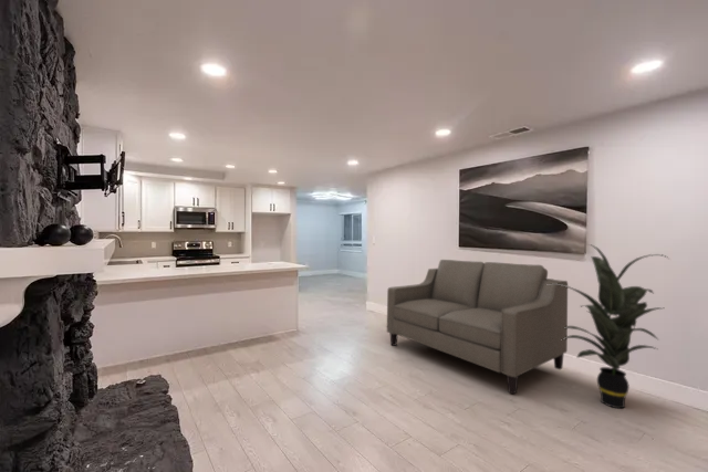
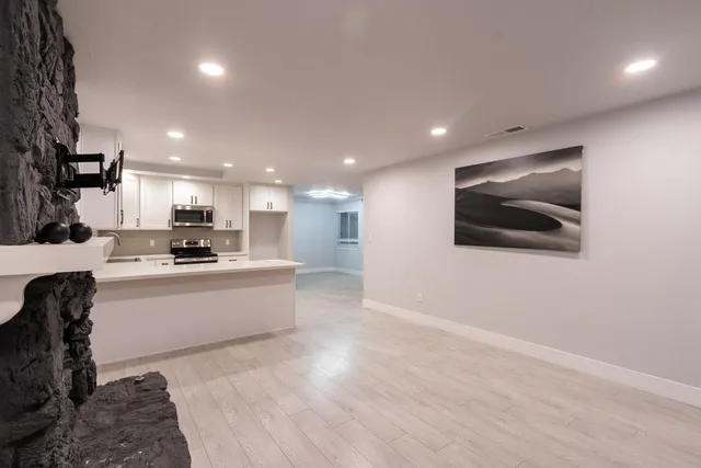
- indoor plant (607, 322)
- sofa (467, 308)
